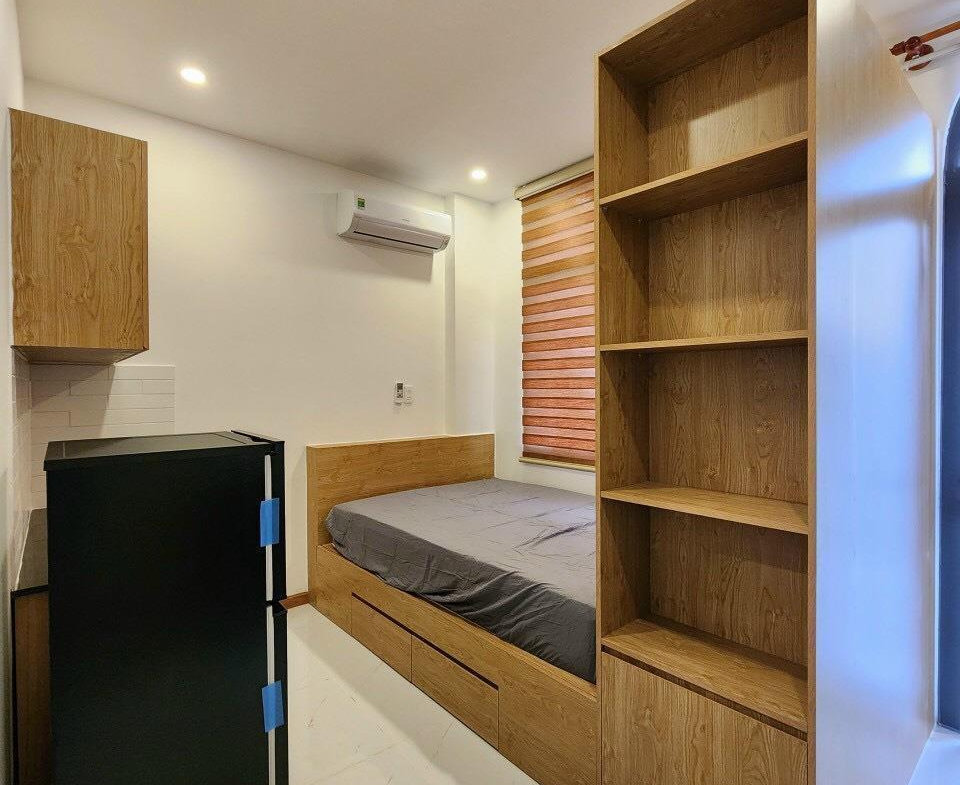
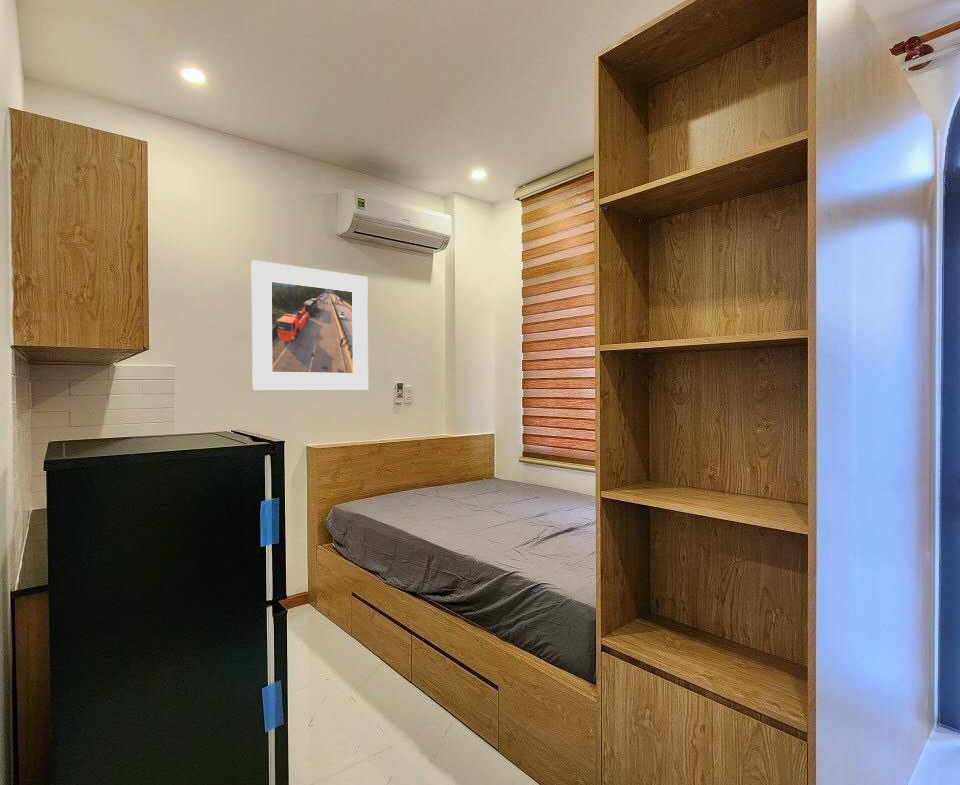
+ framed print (313, 329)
